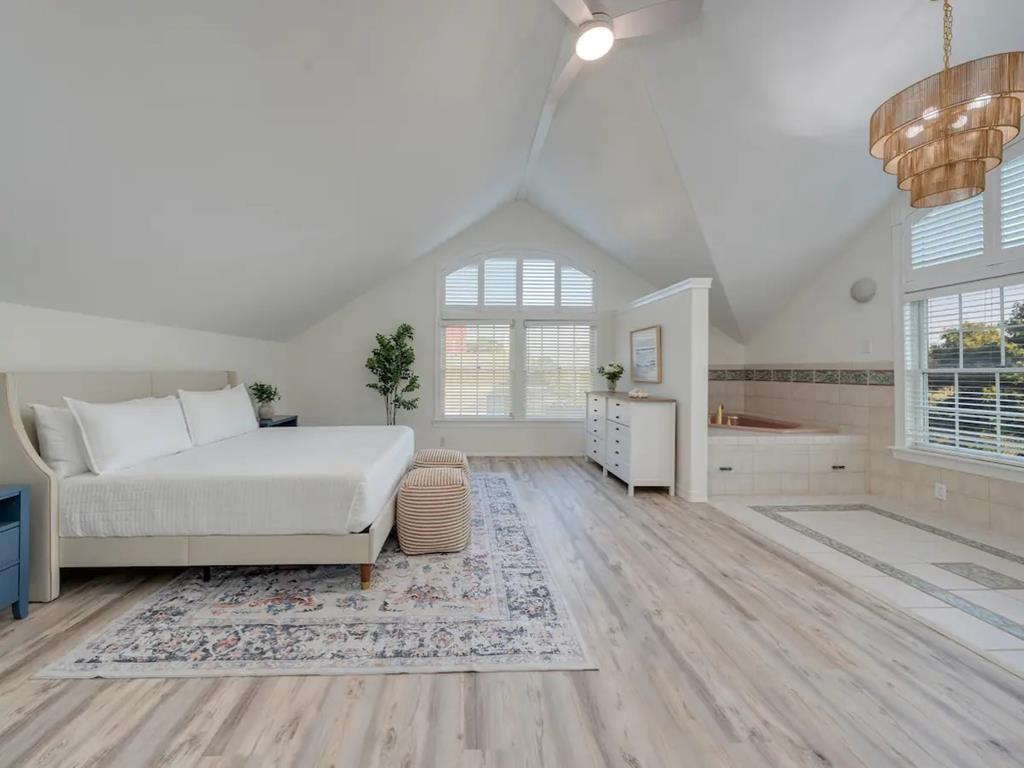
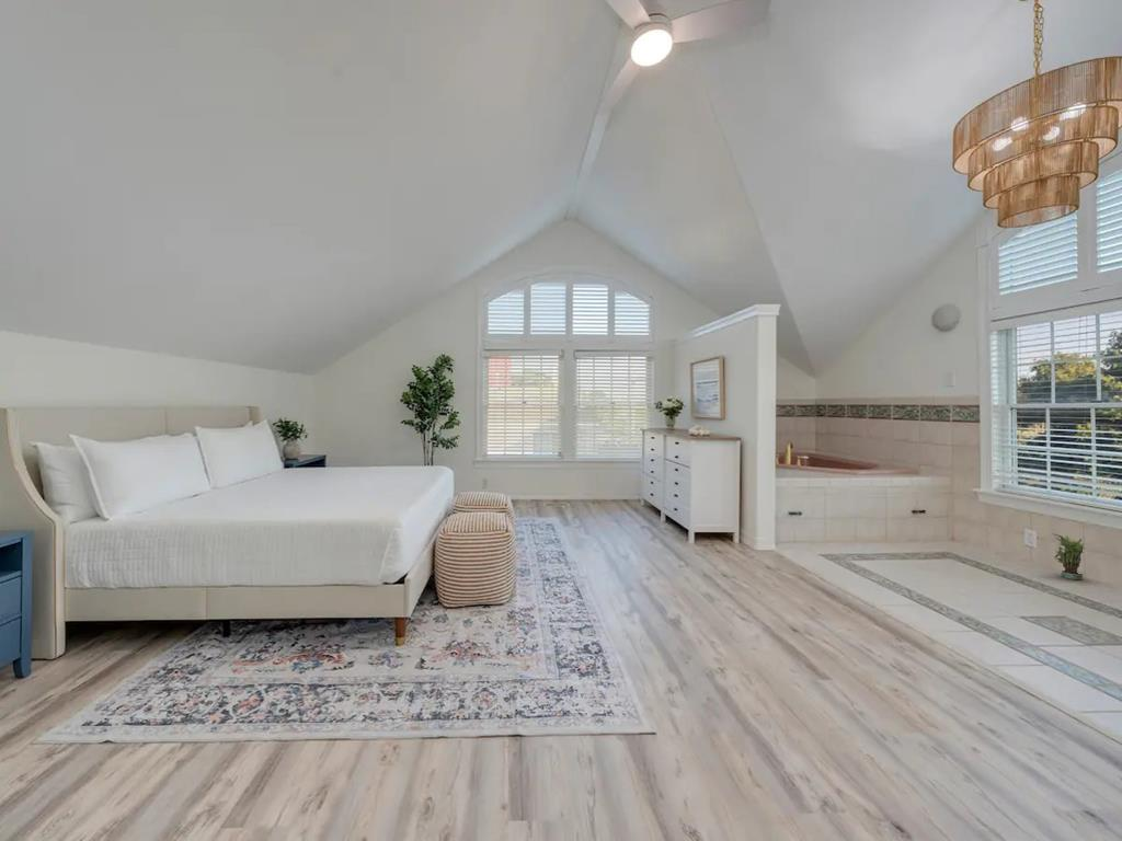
+ potted plant (1066, 555)
